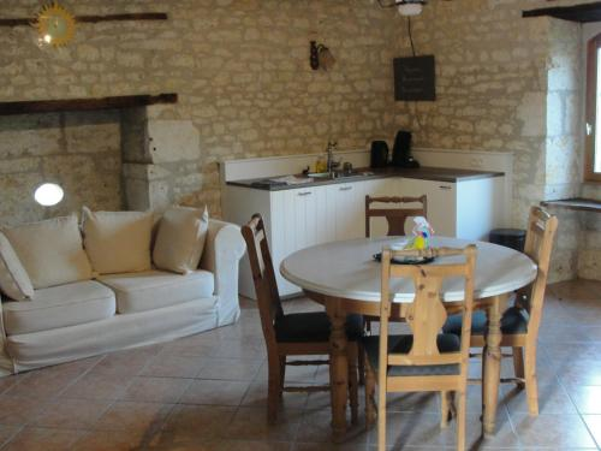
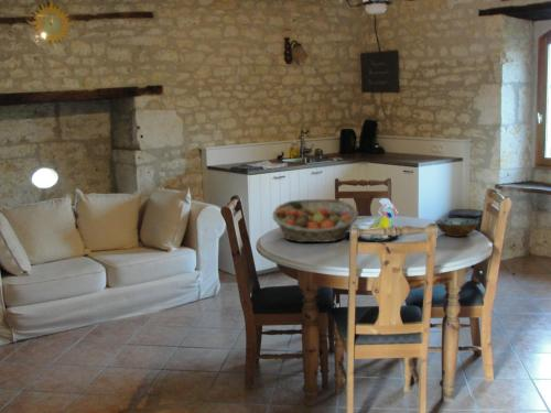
+ bowl (456, 228)
+ fruit basket (315, 220)
